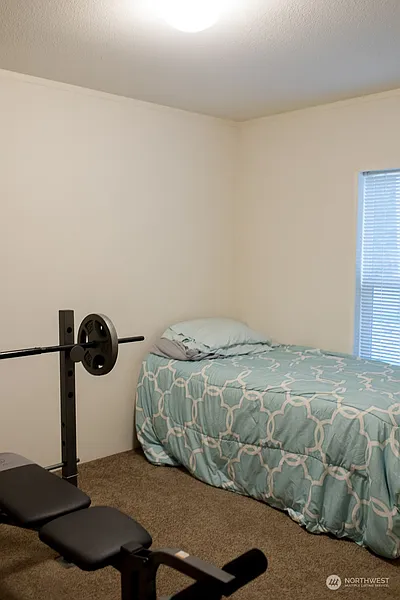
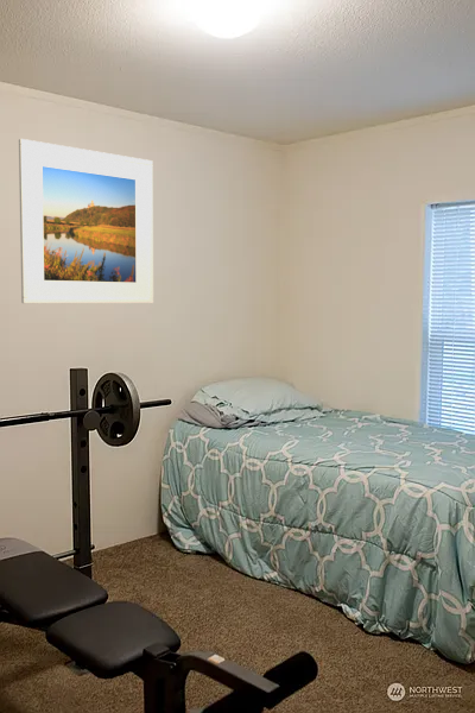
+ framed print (90, 227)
